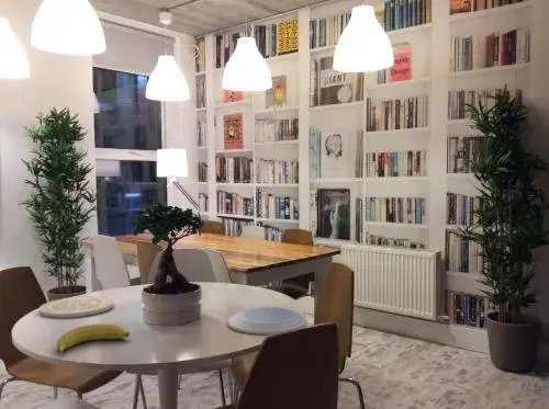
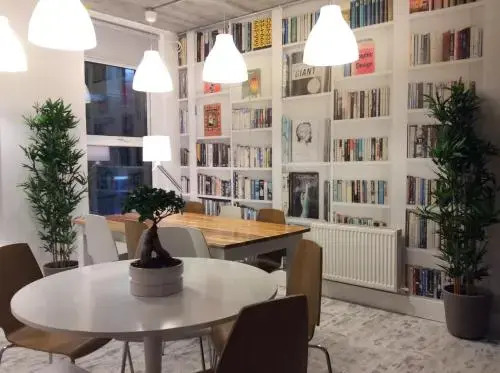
- plate (77, 306)
- fruit (92, 339)
- plate (267, 317)
